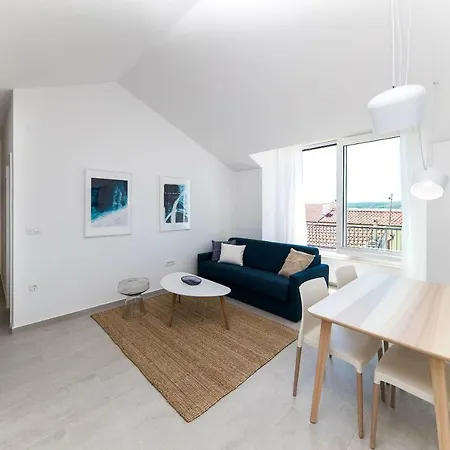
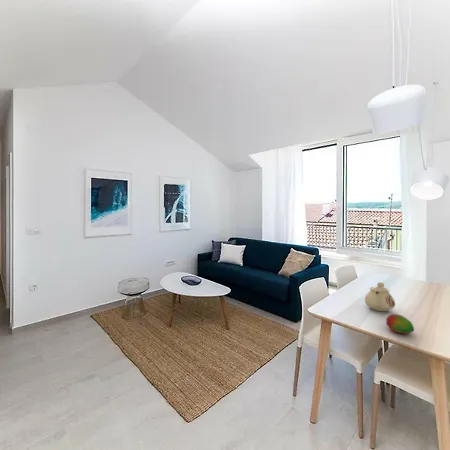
+ teapot (379, 295)
+ fruit (399, 323)
